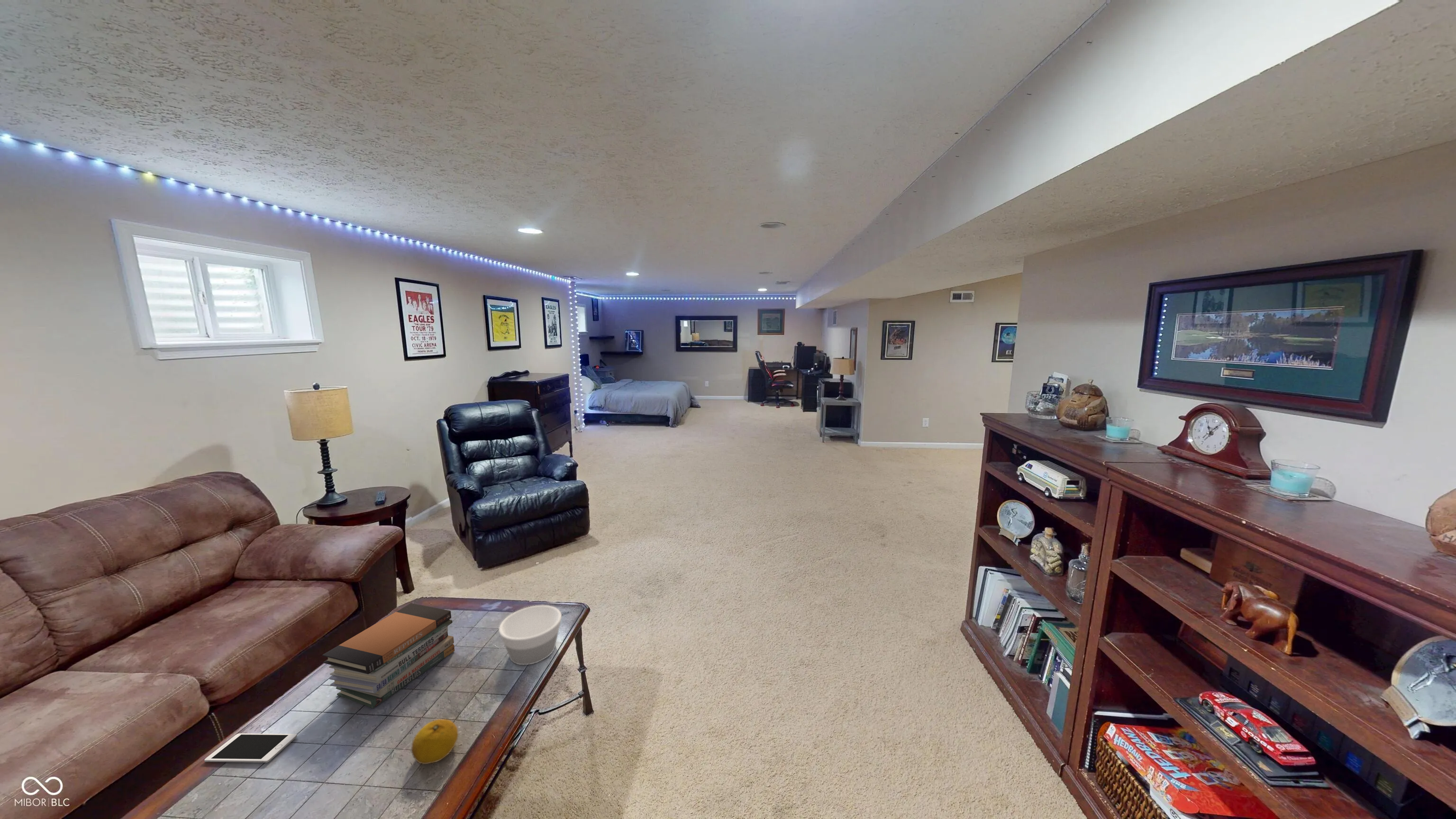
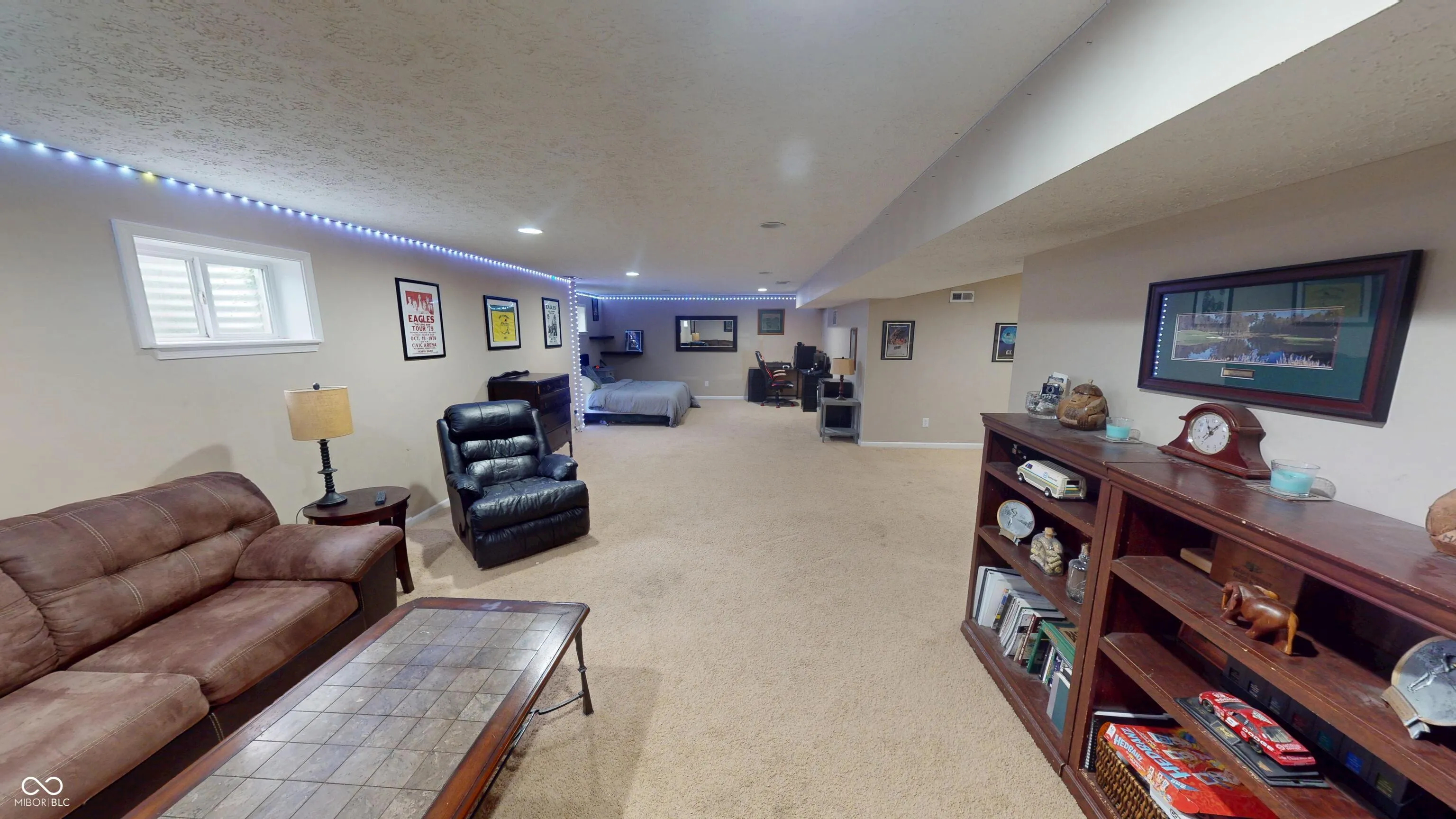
- fruit (435, 739)
- book stack (394, 652)
- bowl (532, 636)
- cell phone (252, 747)
